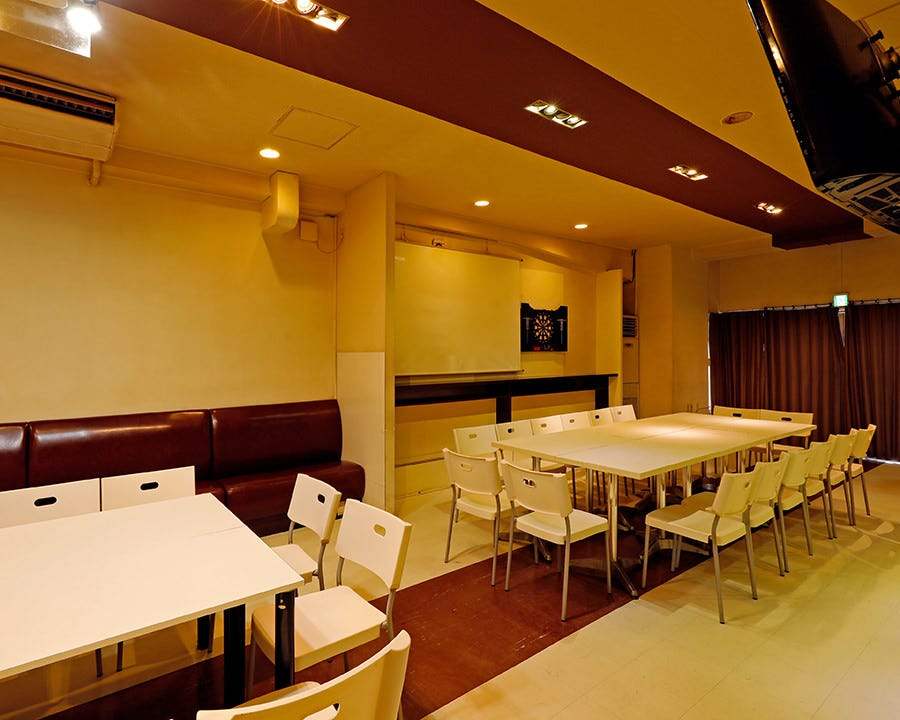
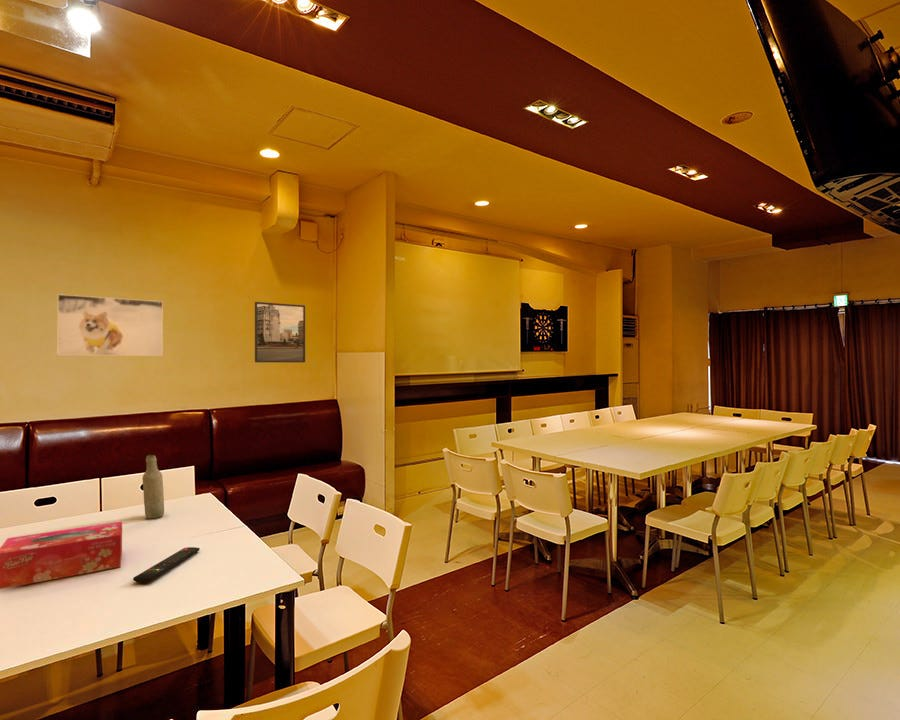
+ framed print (280, 333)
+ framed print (112, 326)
+ remote control (169, 563)
+ tissue box (64, 552)
+ bottle (153, 485)
